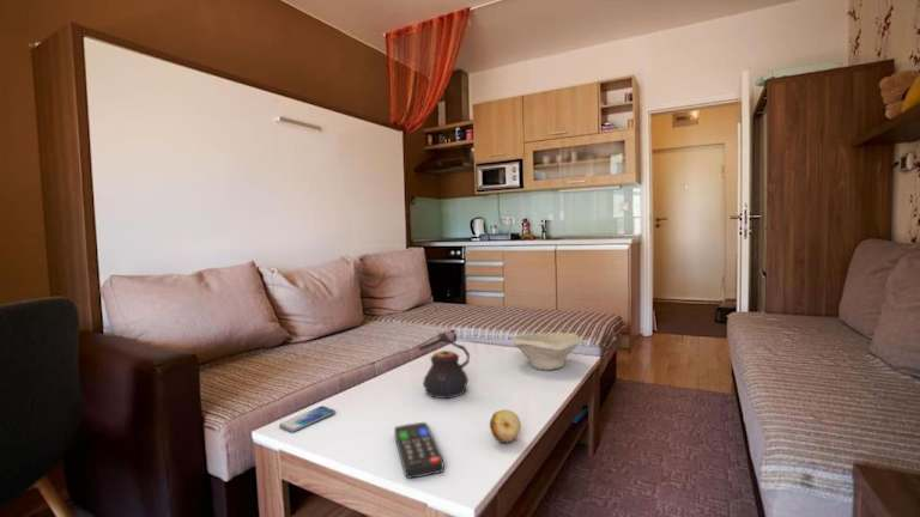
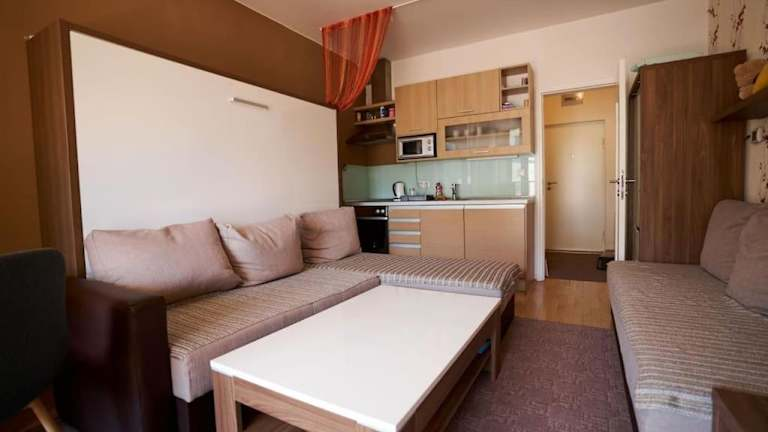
- bowl (546, 349)
- fruit (506, 425)
- smartphone (308, 418)
- remote control (417, 446)
- teapot (446, 363)
